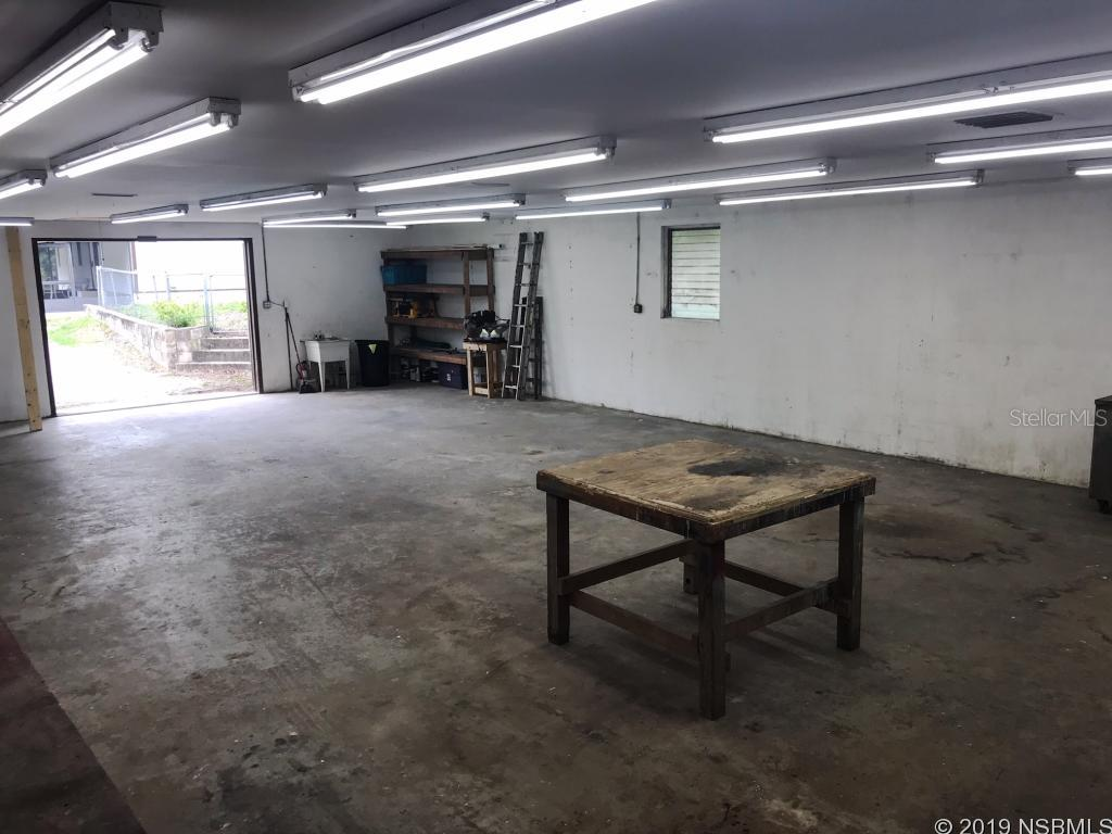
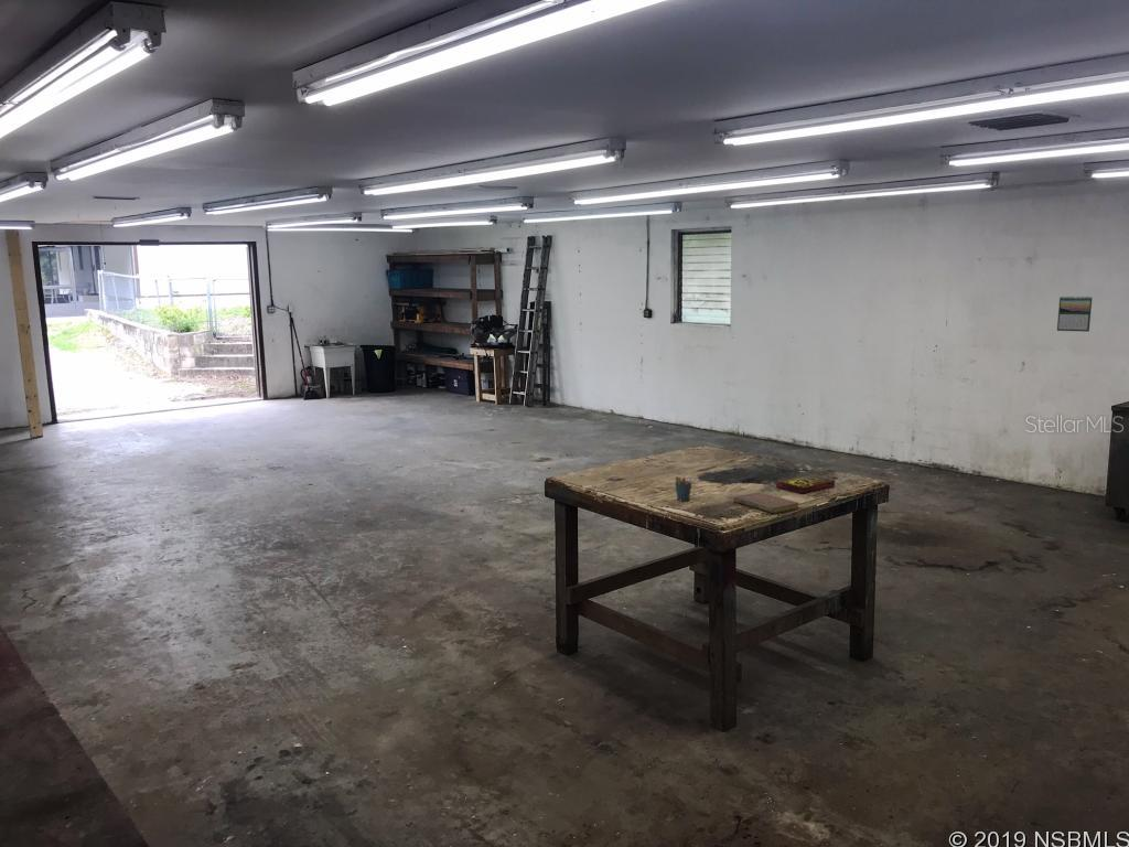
+ pen holder (682, 486)
+ notebook (765, 502)
+ calendar (1074, 313)
+ book (805, 483)
